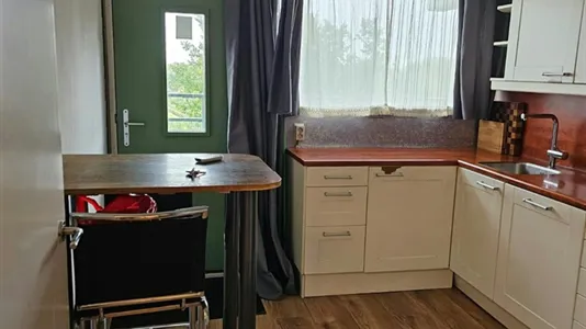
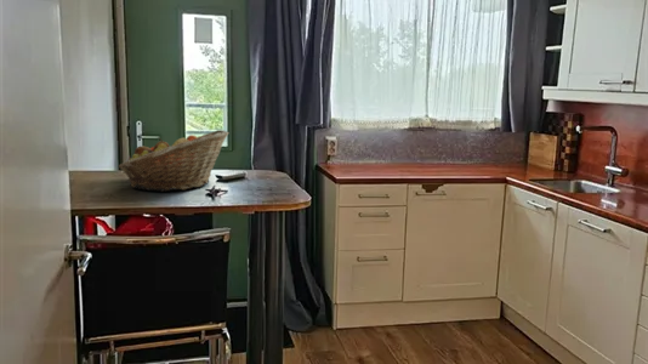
+ fruit basket (176, 157)
